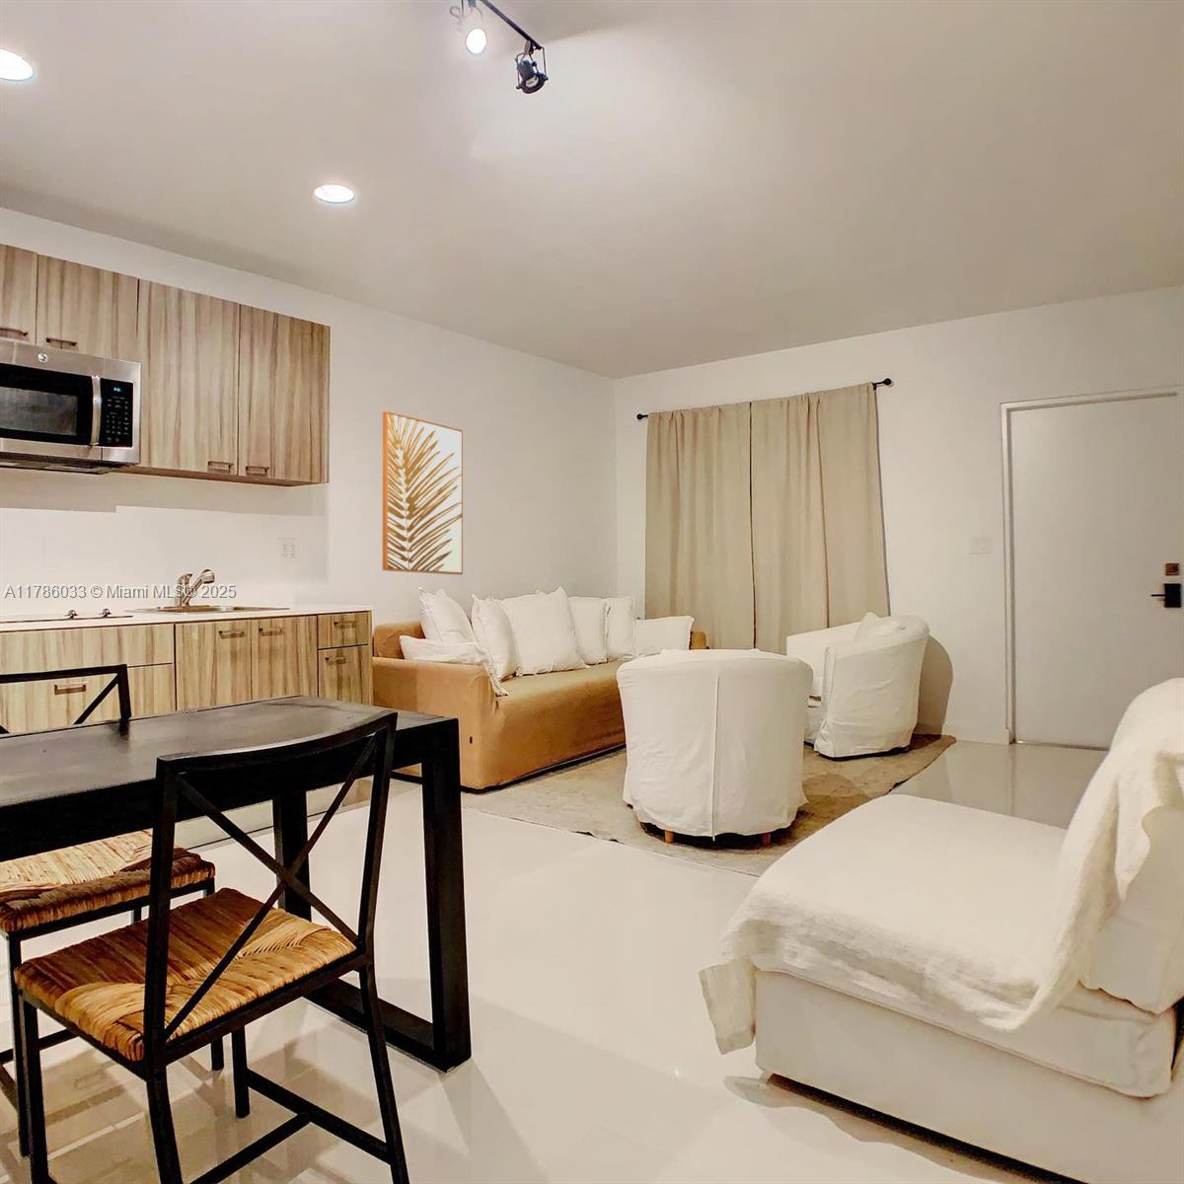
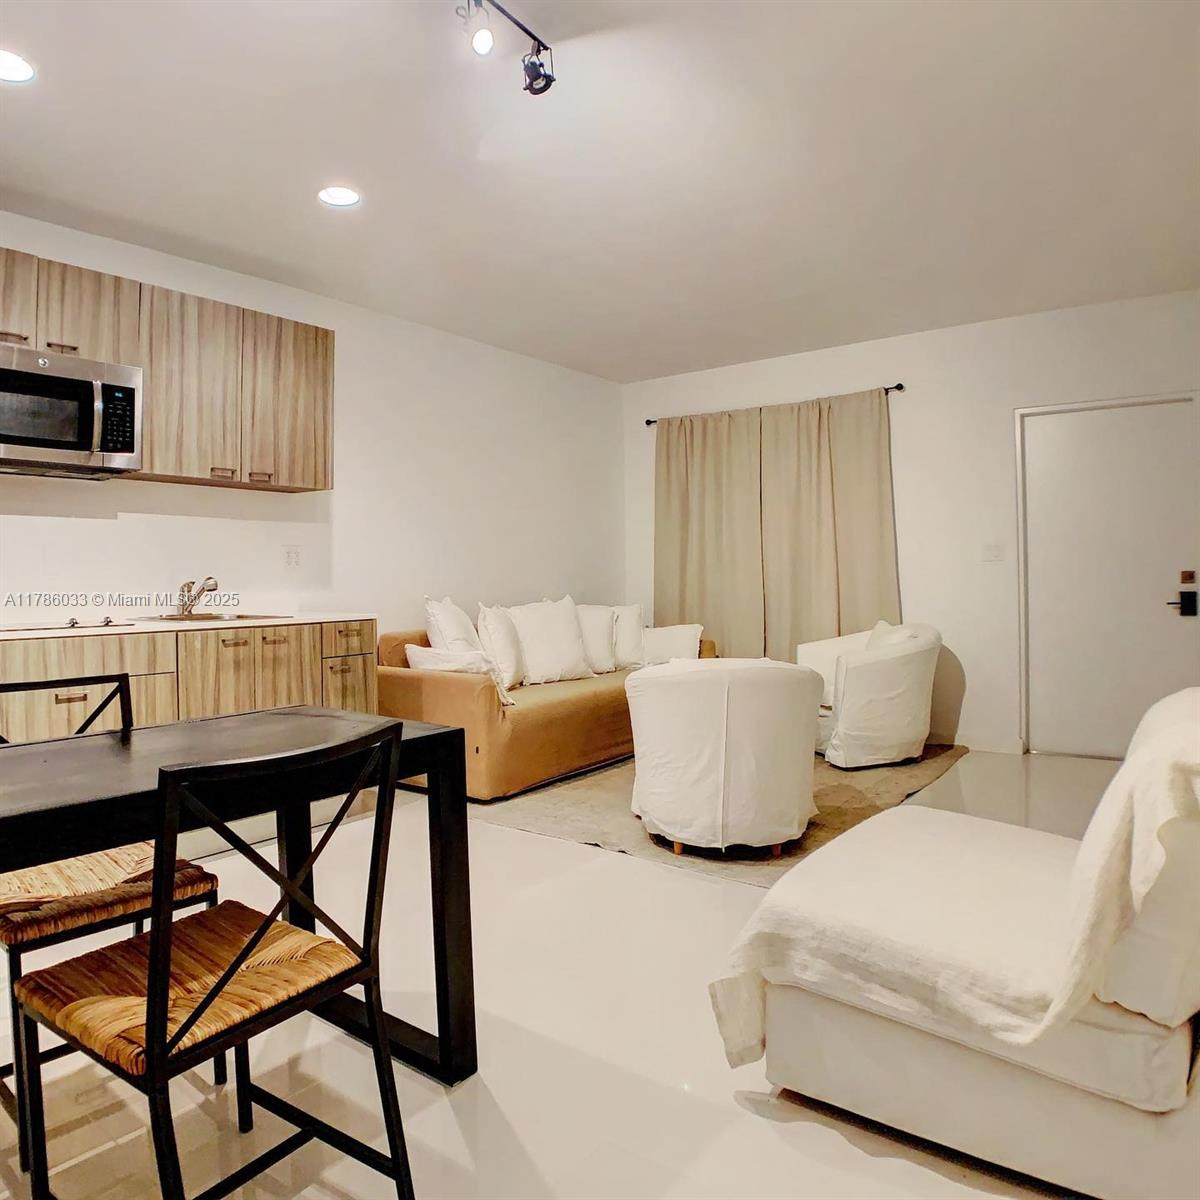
- wall art (424, 497)
